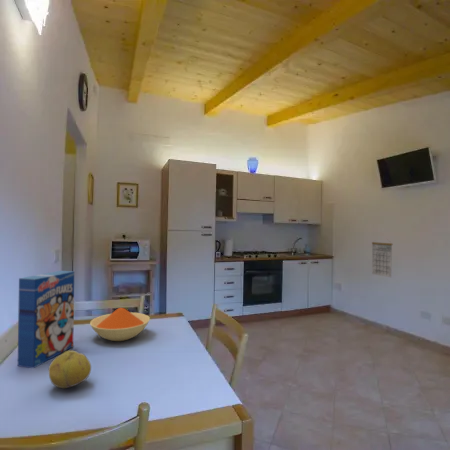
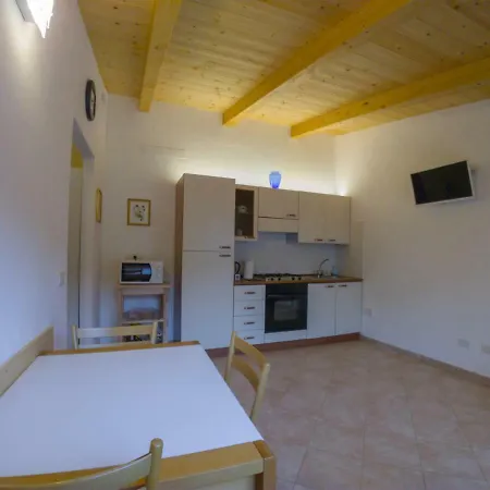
- cereal box (48, 315)
- calendar (381, 255)
- fruit (69, 369)
- bowl (120, 322)
